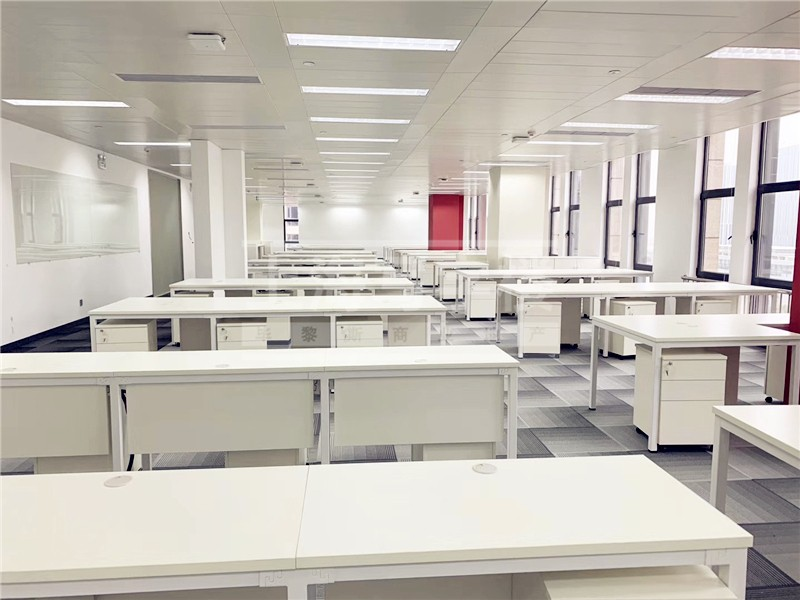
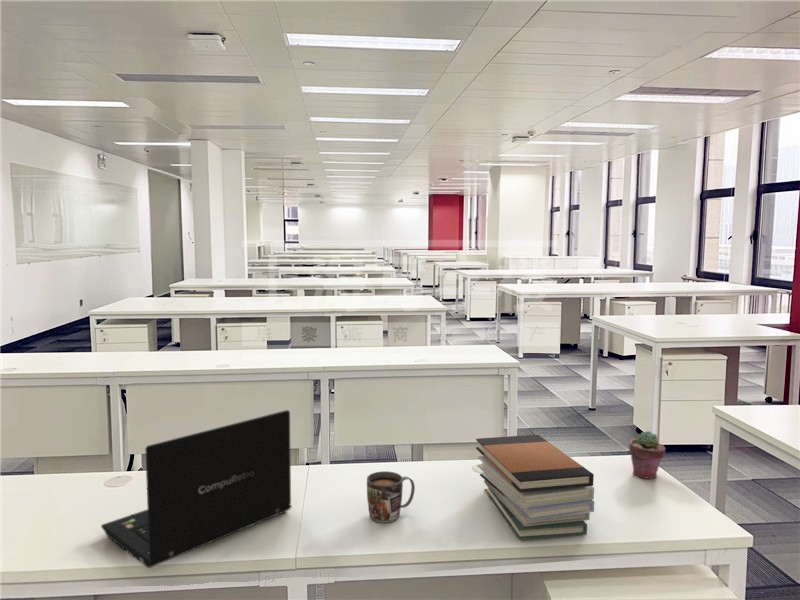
+ mug (391, 495)
+ potted succulent (646, 453)
+ book stack (531, 483)
+ laptop (199, 470)
